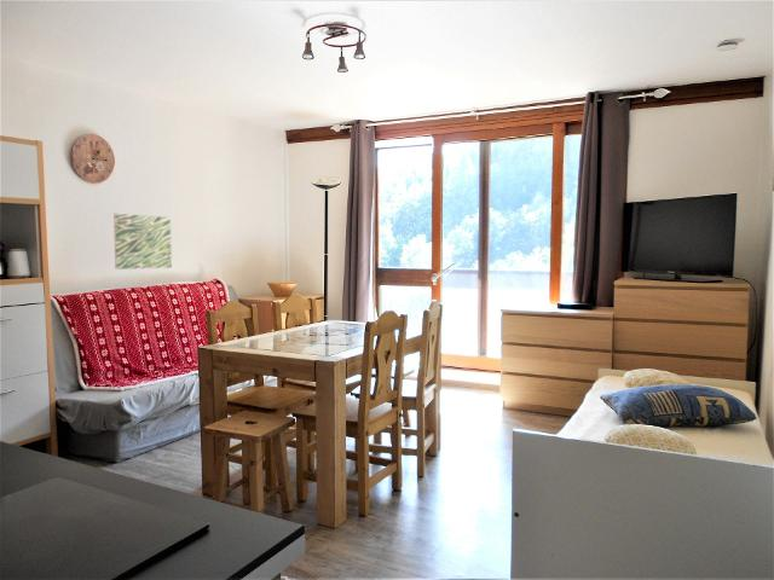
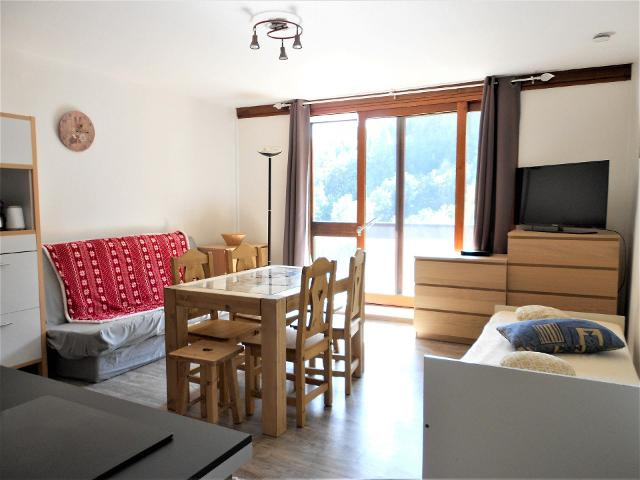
- wall art (144, 242)
